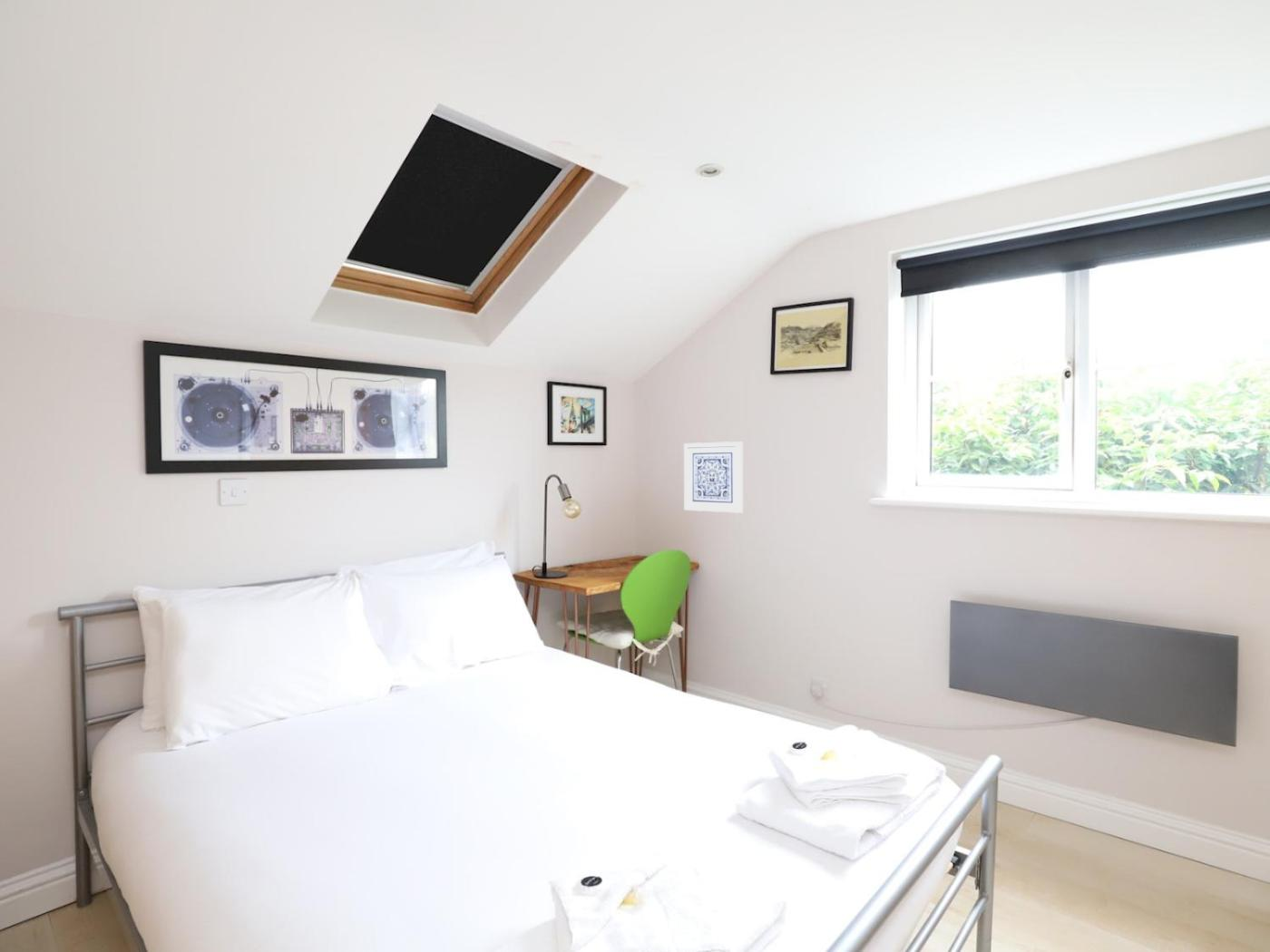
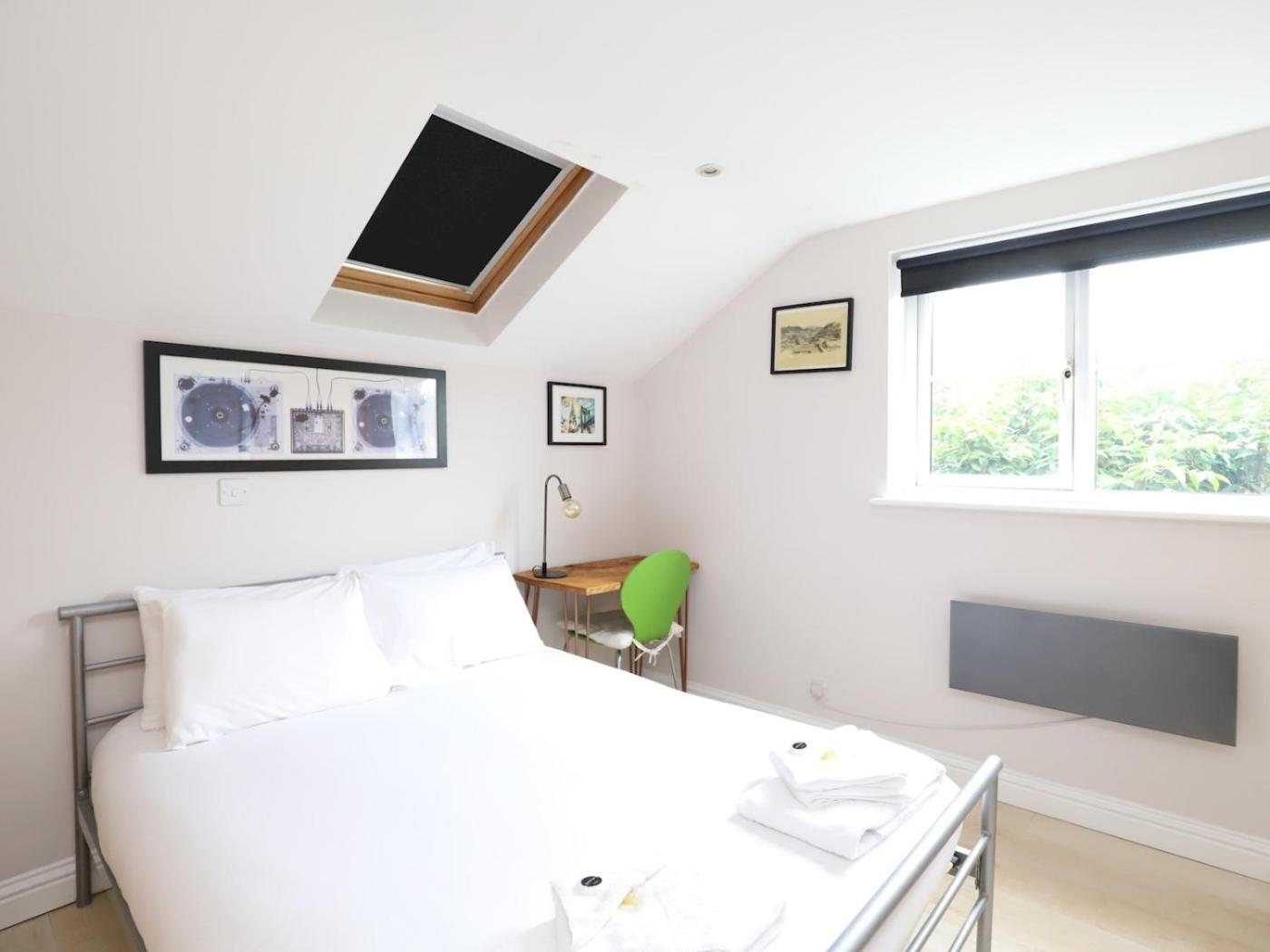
- wall art (712, 477)
